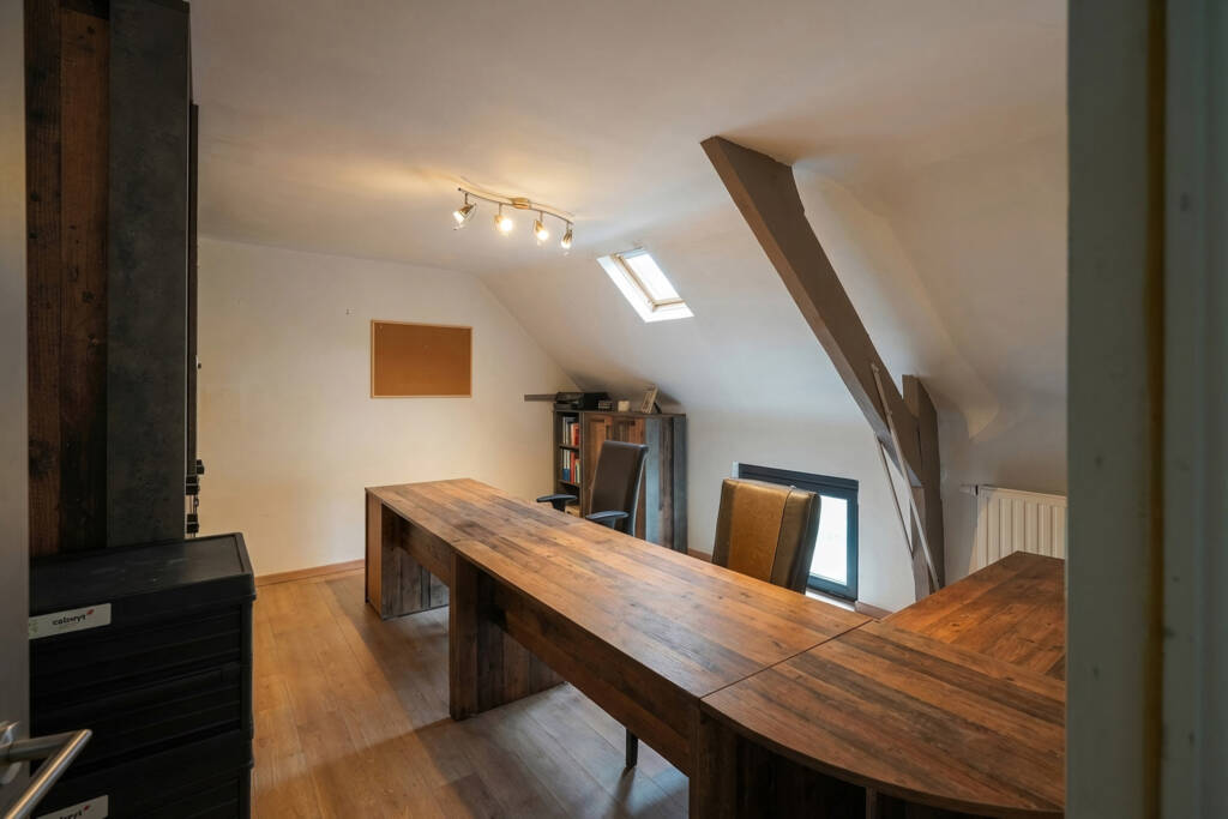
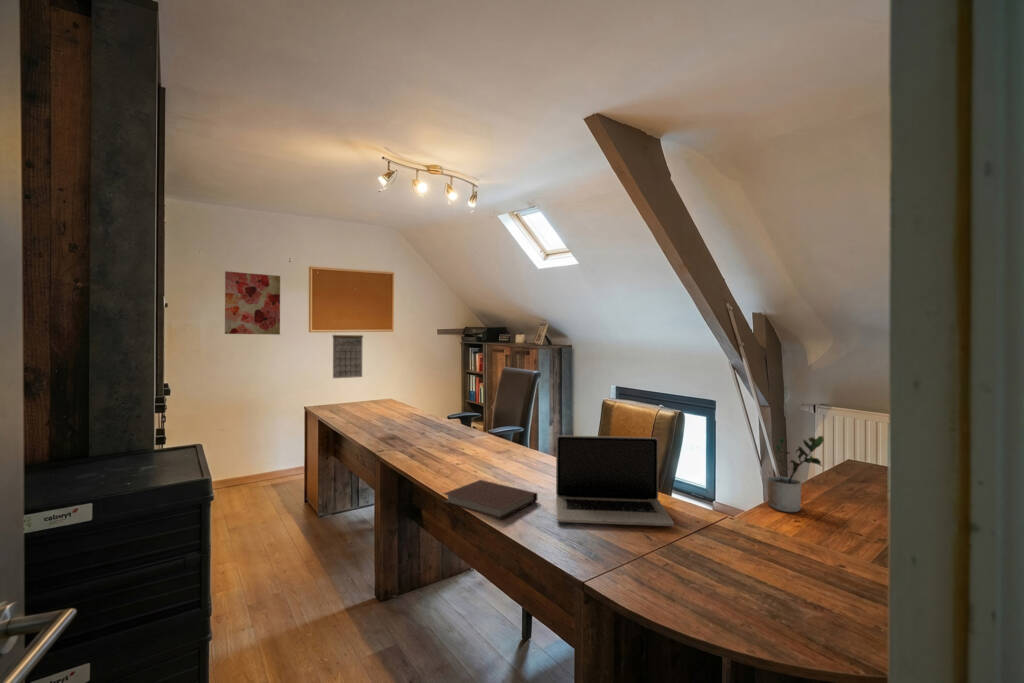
+ potted plant (792, 472)
+ wall art (253, 304)
+ laptop (610, 477)
+ calendar (348, 351)
+ notebook (490, 497)
